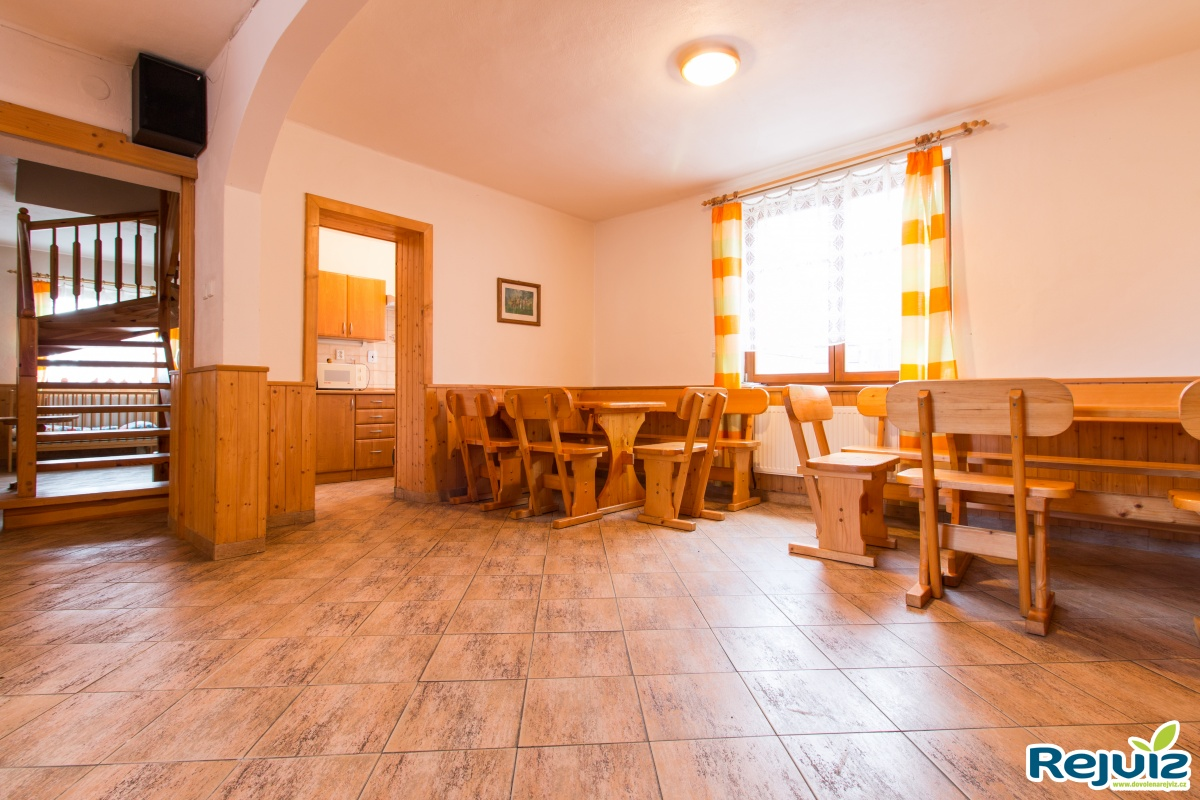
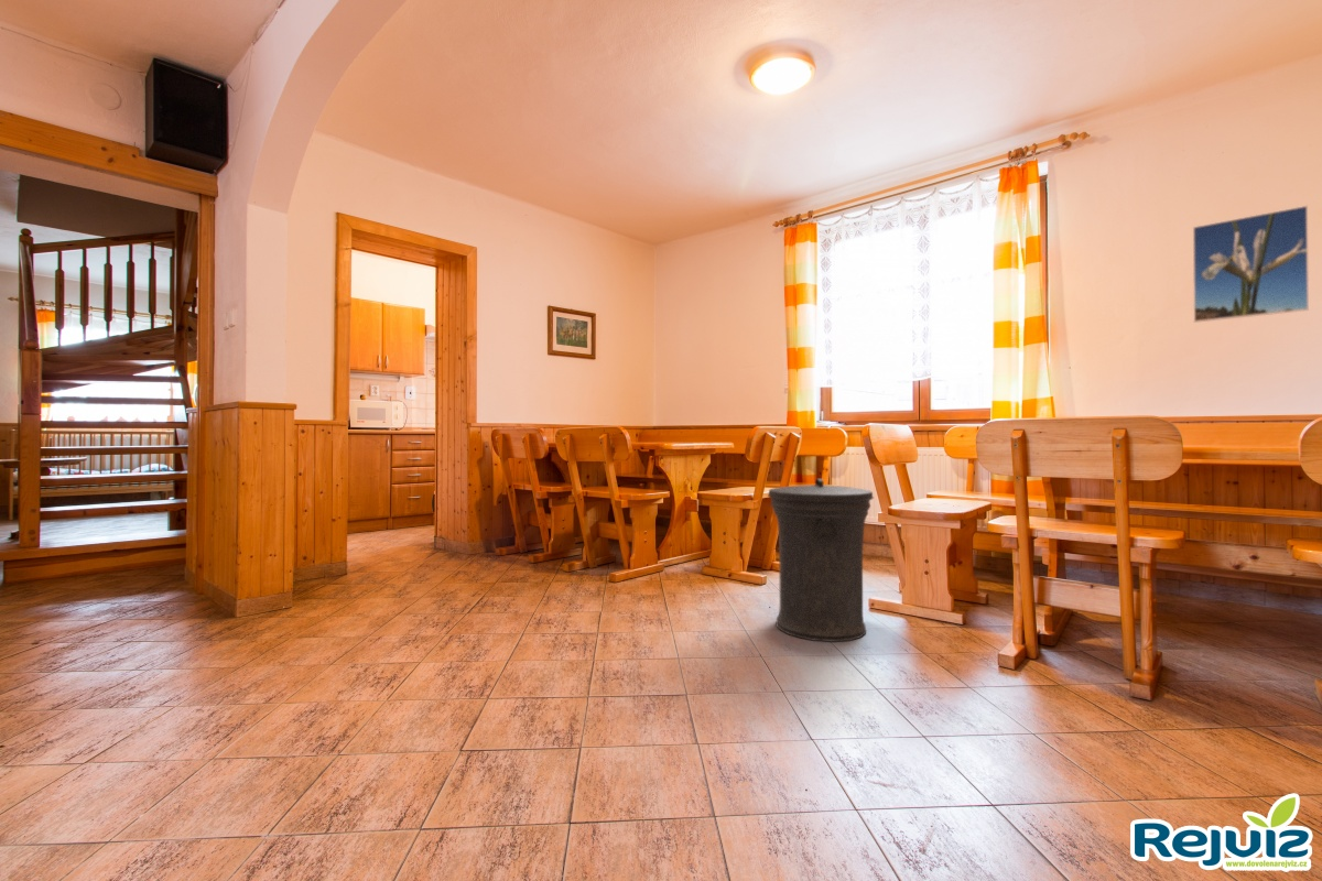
+ trash can (820, 552)
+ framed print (1247, 267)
